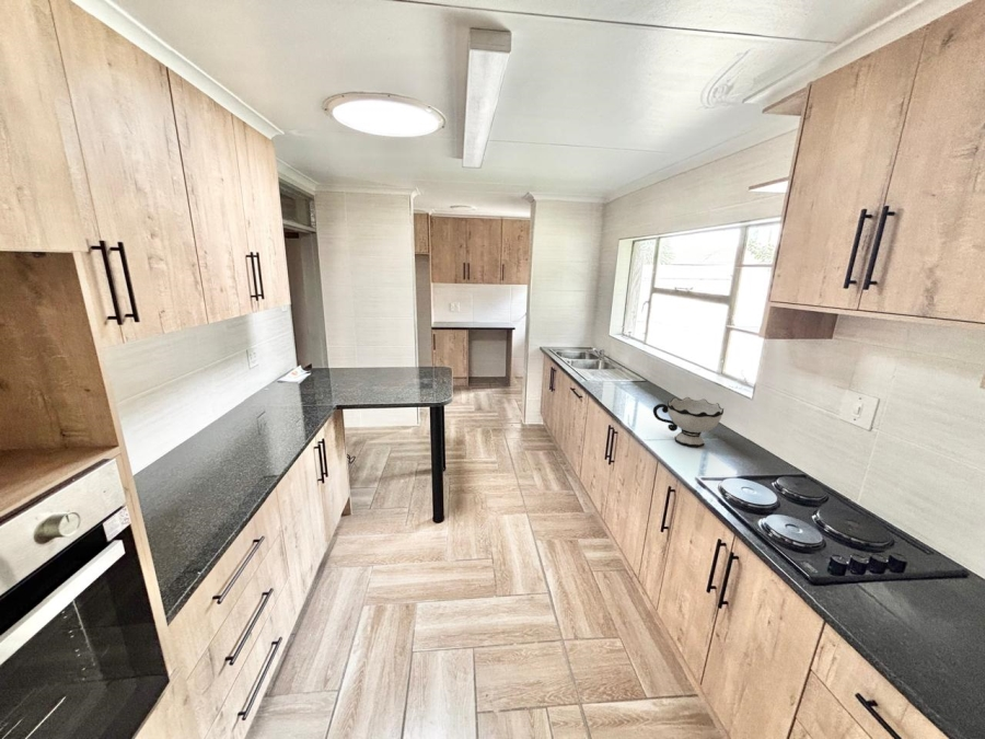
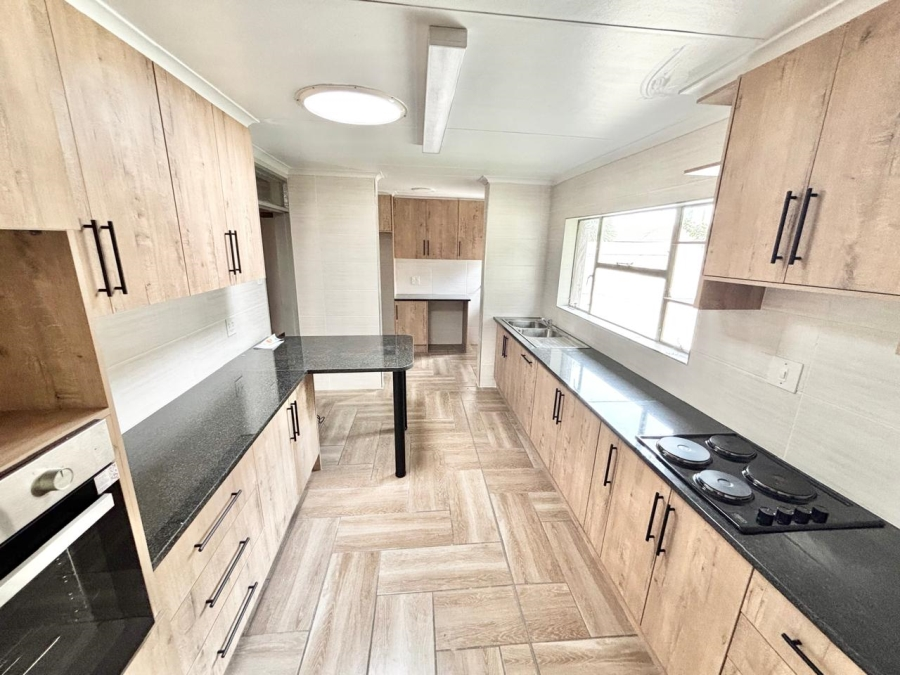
- bowl (685, 422)
